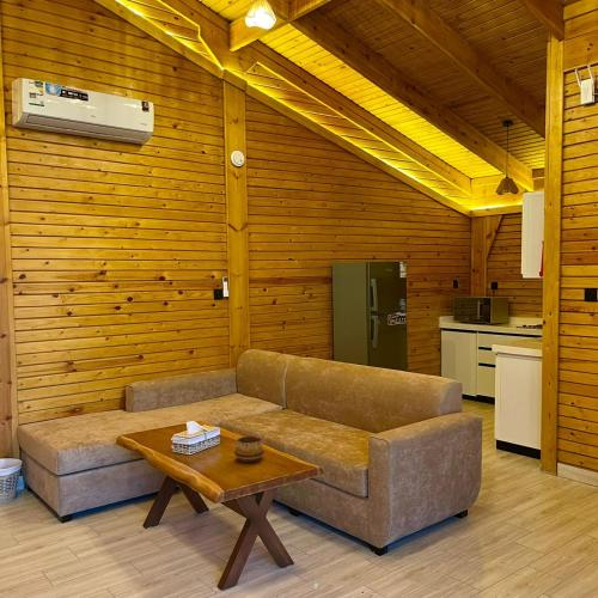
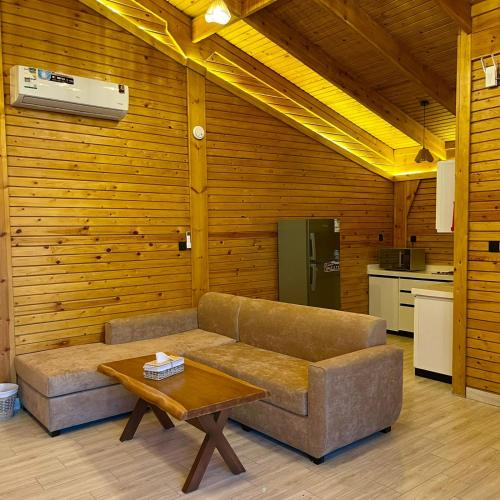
- decorative bowl (249, 448)
